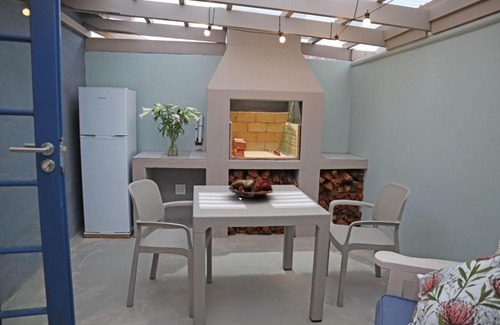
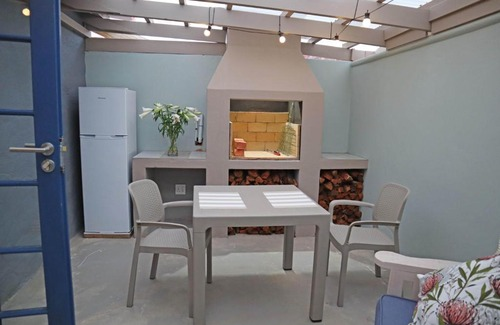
- fruit basket (250, 188)
